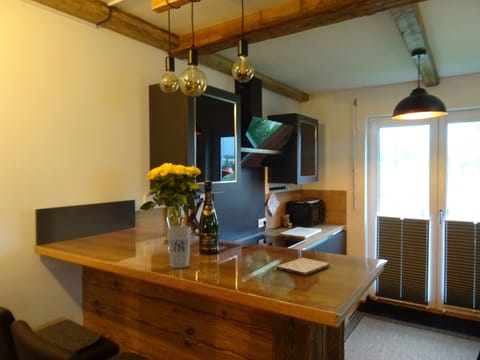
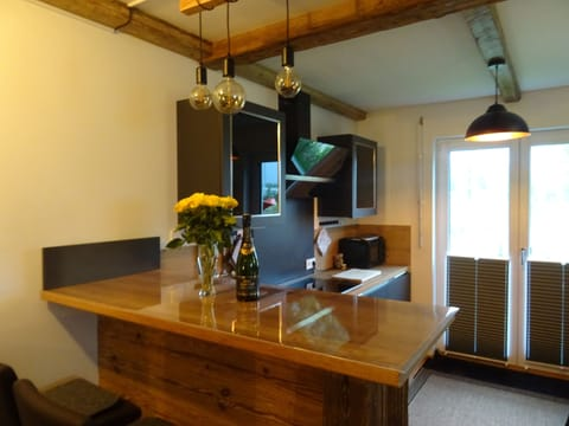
- cup (179, 246)
- cutting board (303, 265)
